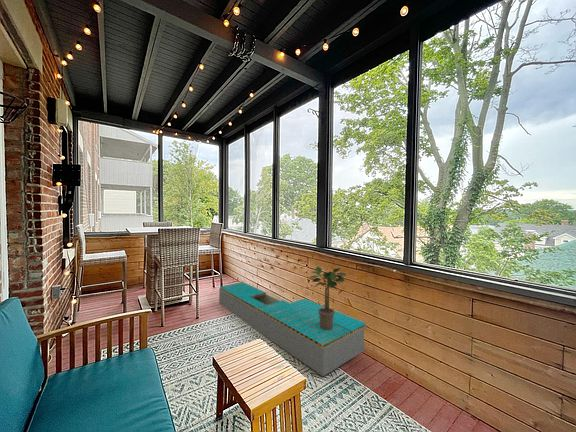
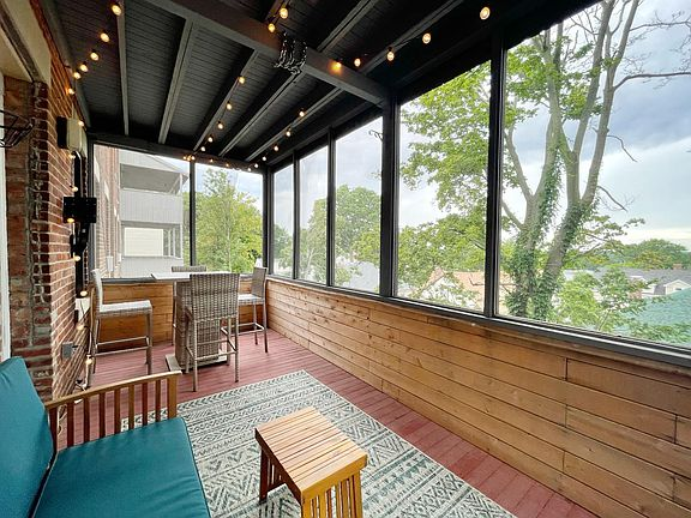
- potted plant (328, 295)
- storage bench (279, 312)
